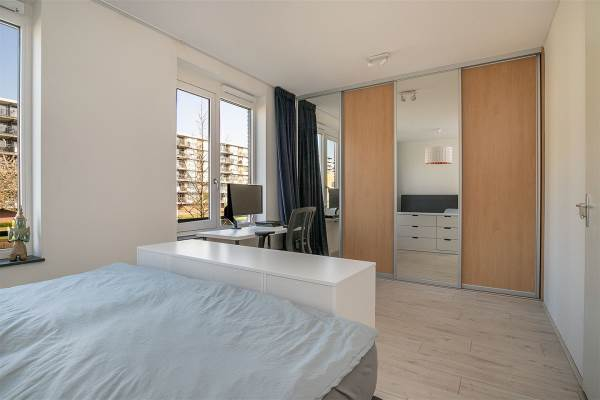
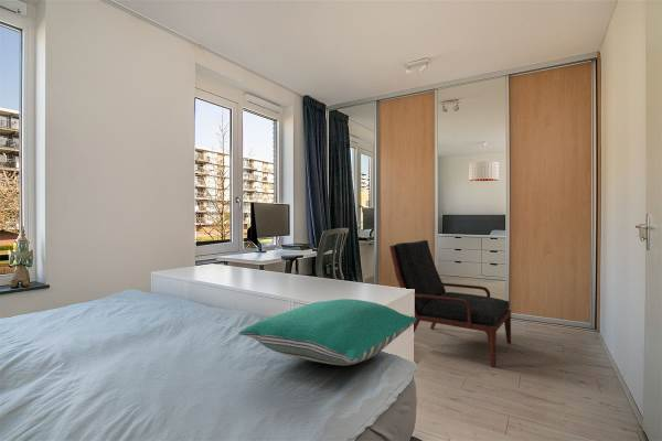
+ armchair (450, 292)
+ pillow (331, 326)
